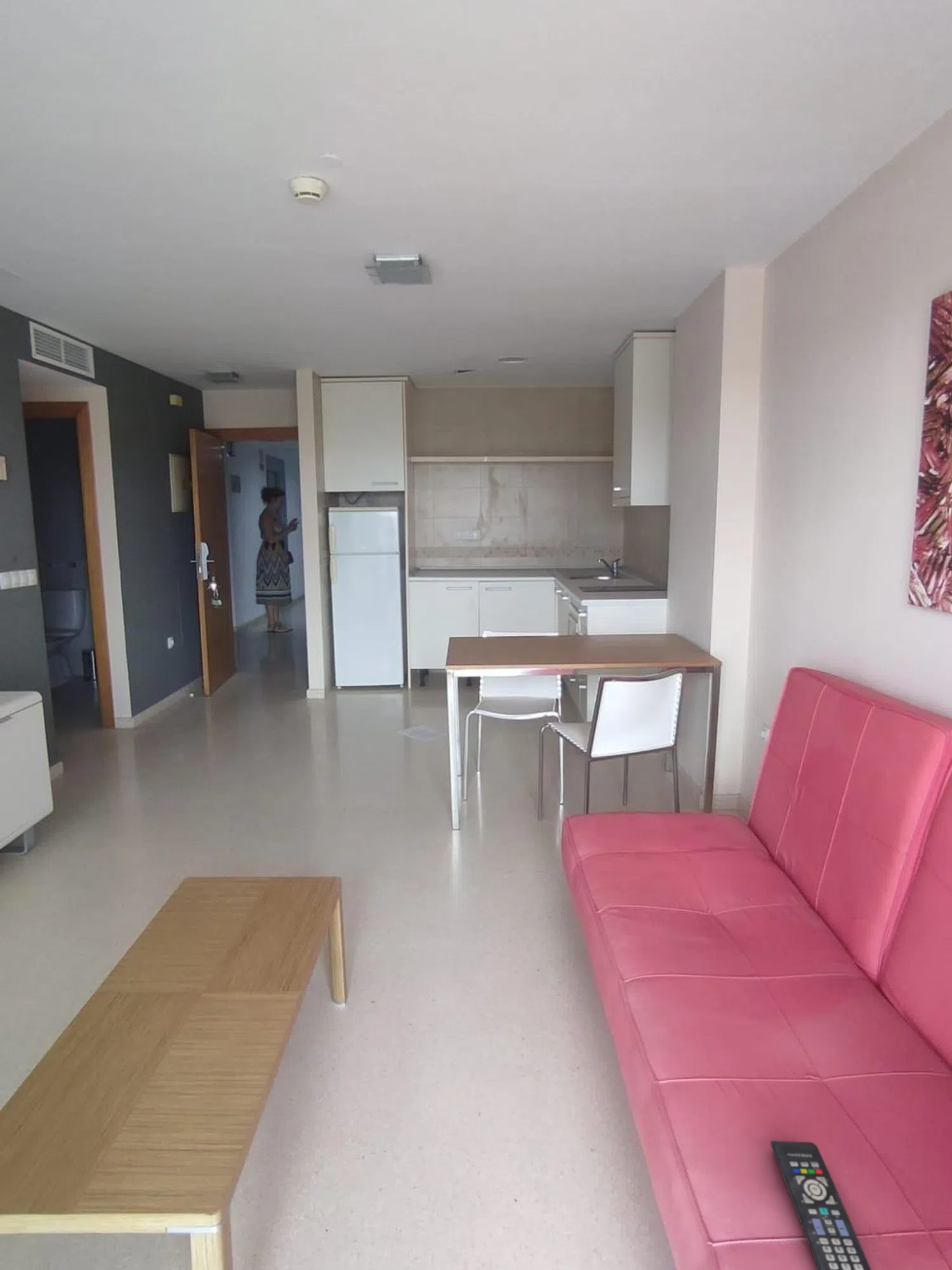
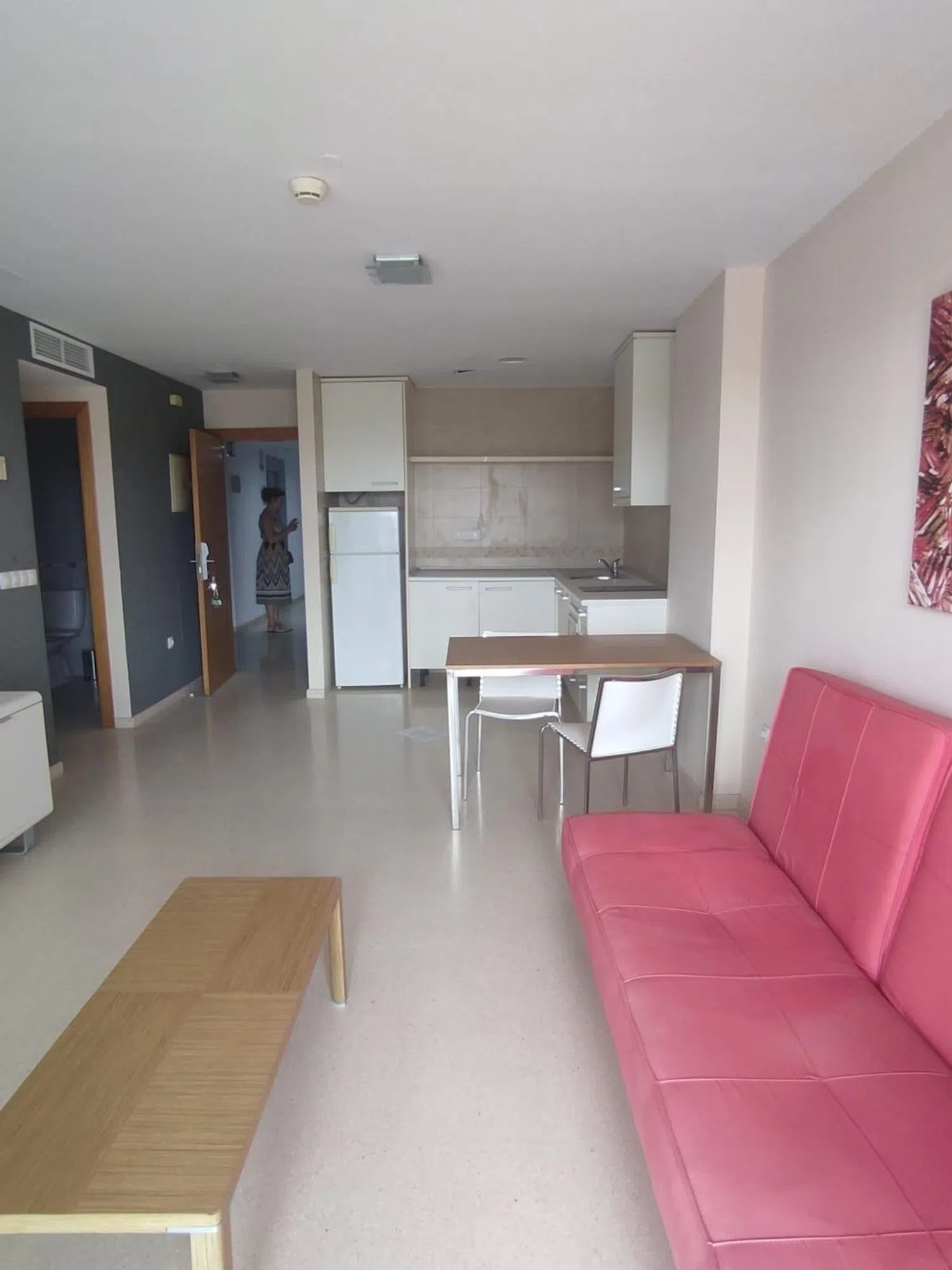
- remote control (817, 1206)
